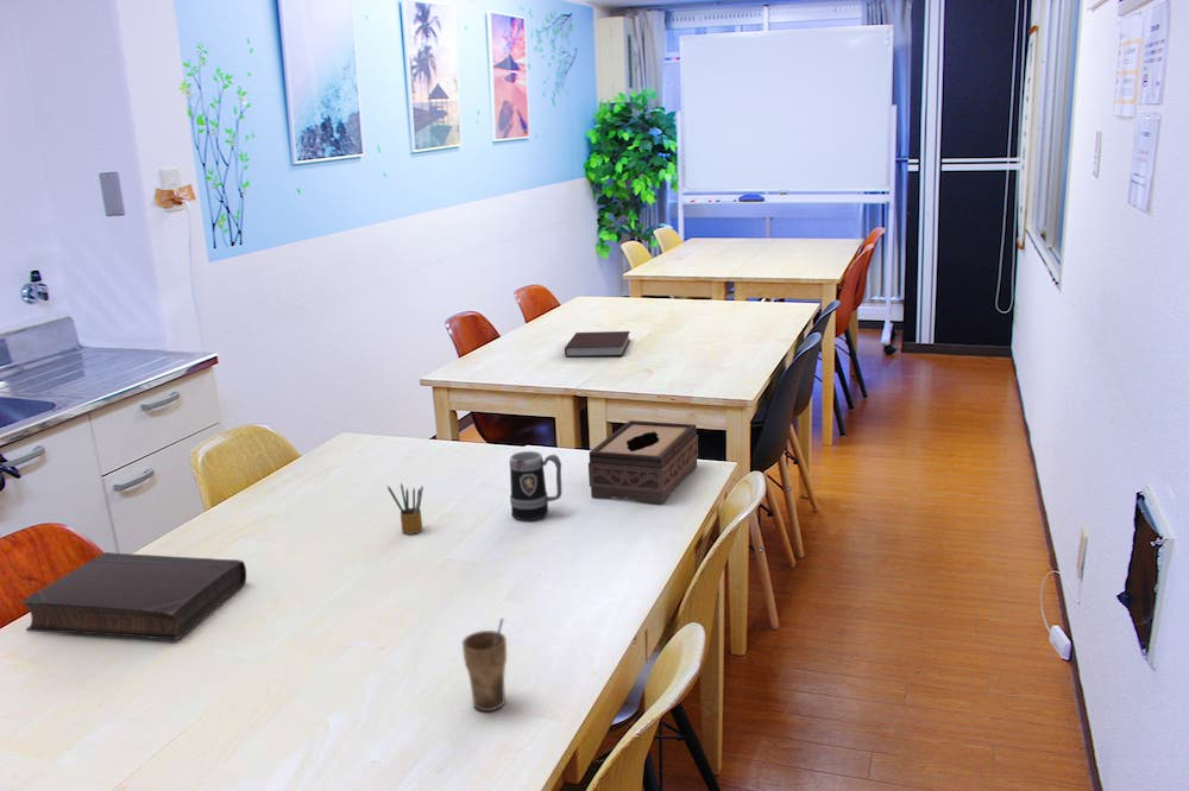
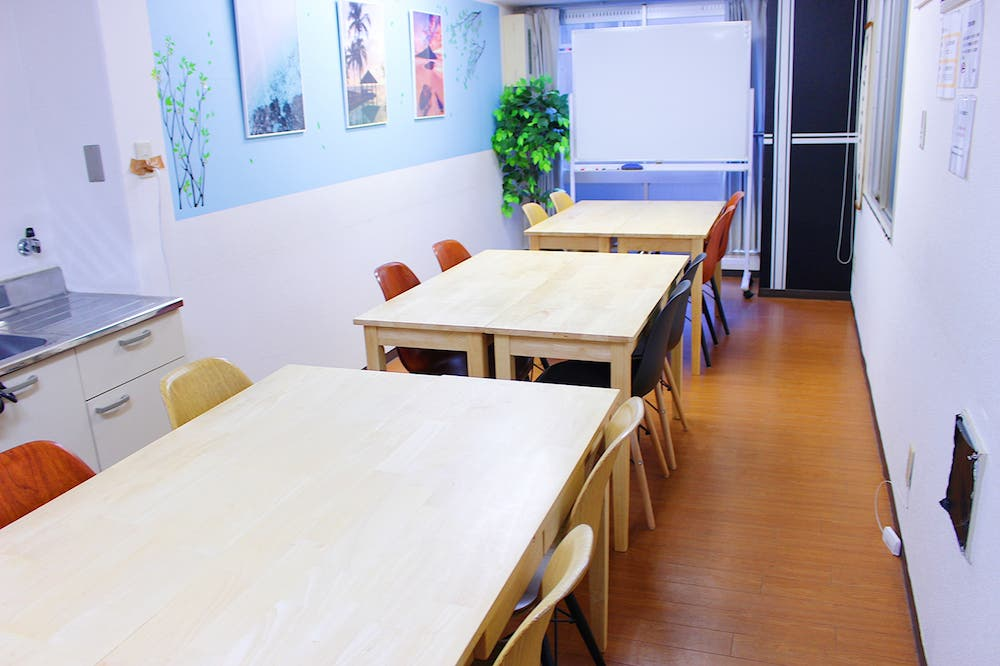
- tissue box (644, 460)
- book (139, 590)
- mug (535, 485)
- notebook (598, 343)
- pencil box (408, 506)
- cup (485, 664)
